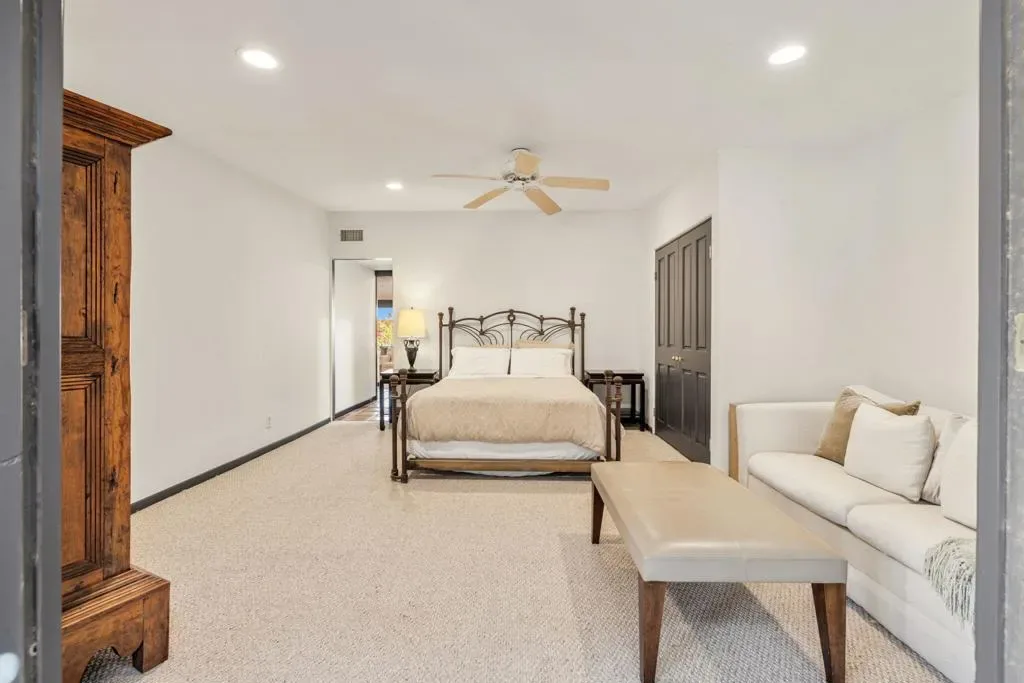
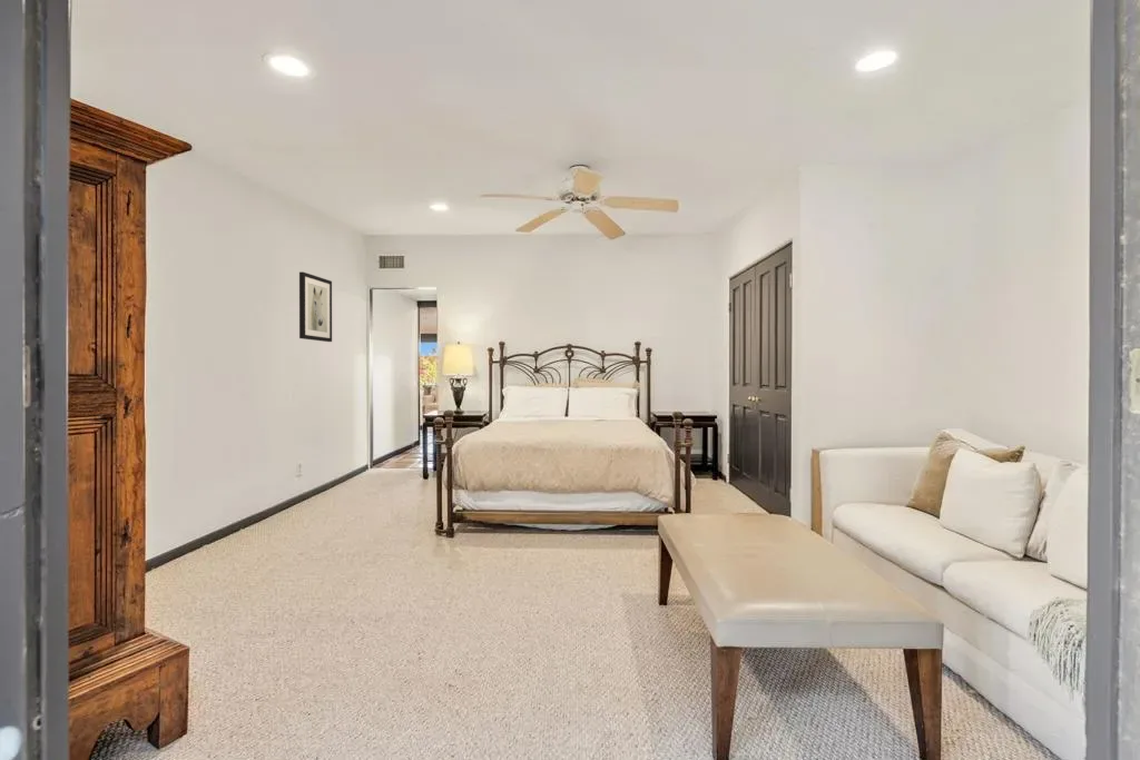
+ wall art (316, 308)
